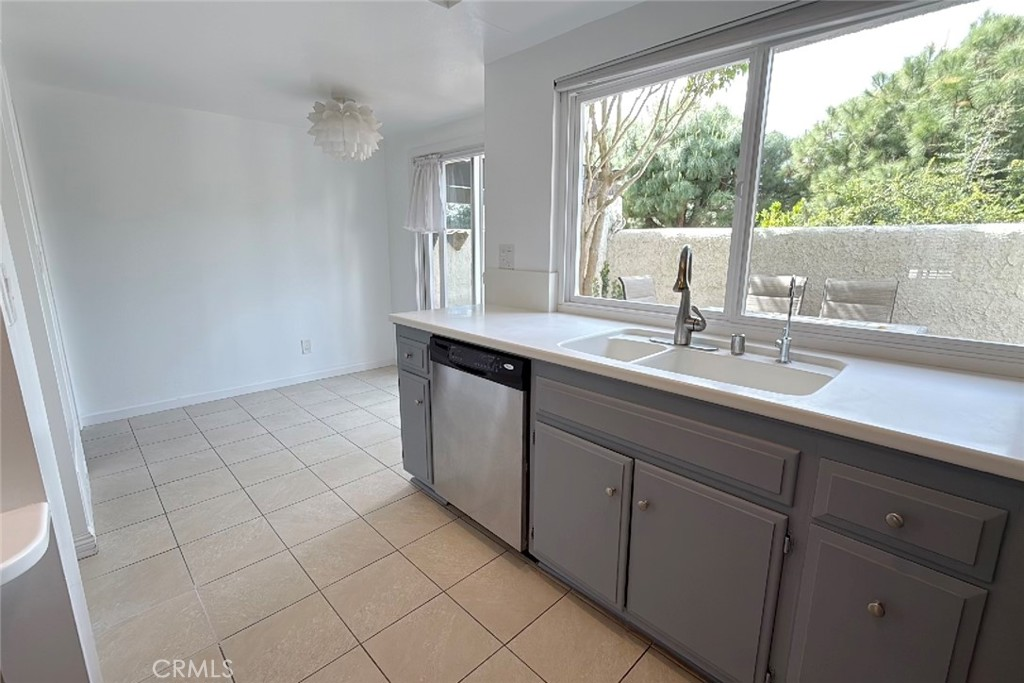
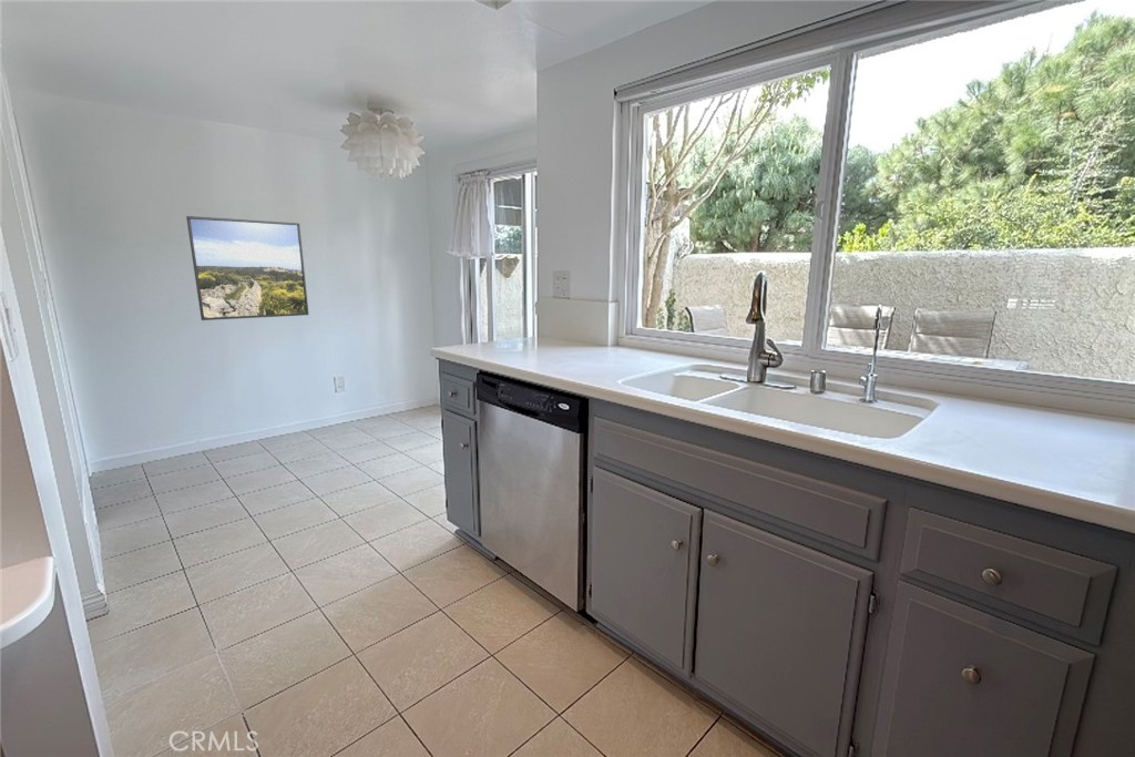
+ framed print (252, 269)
